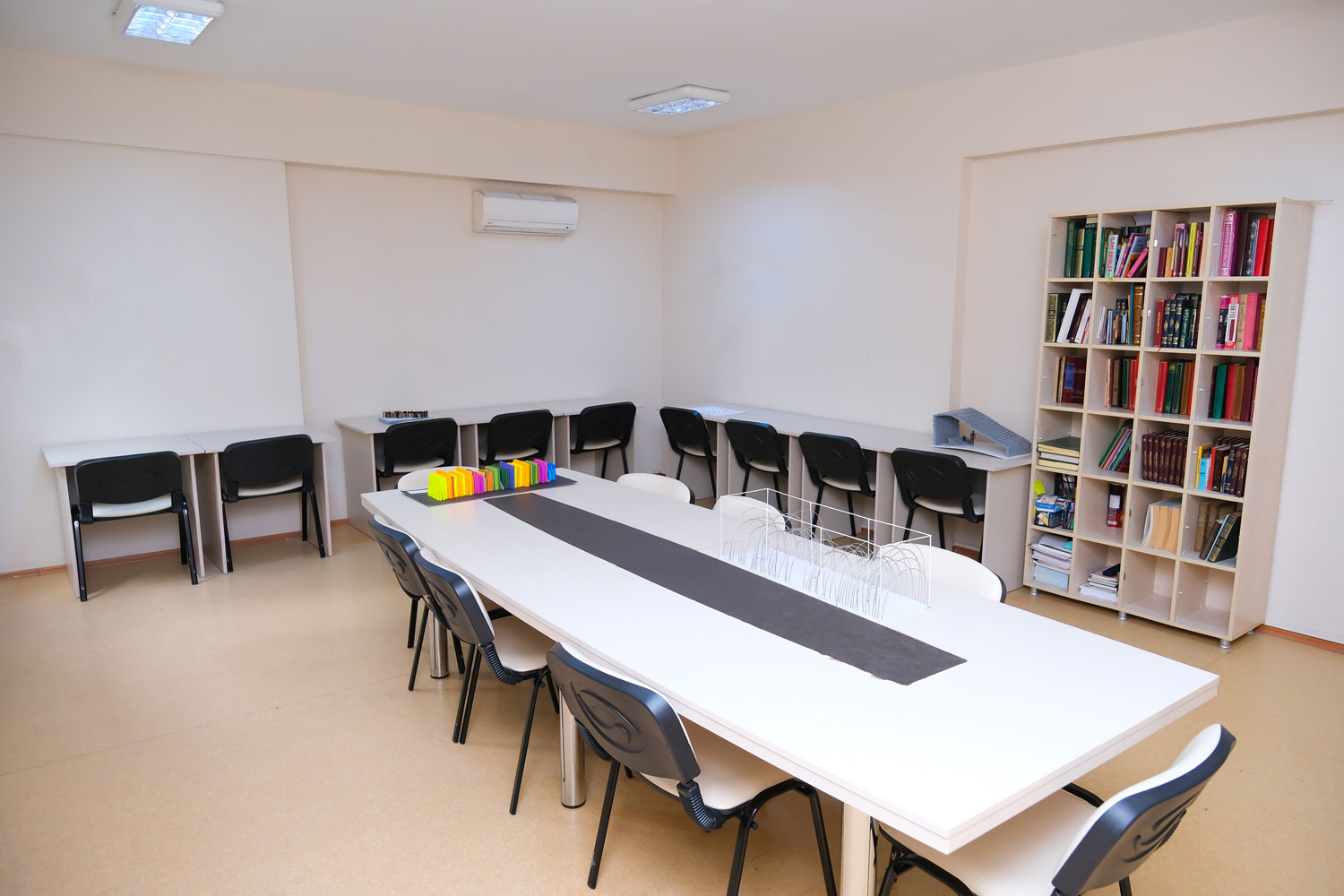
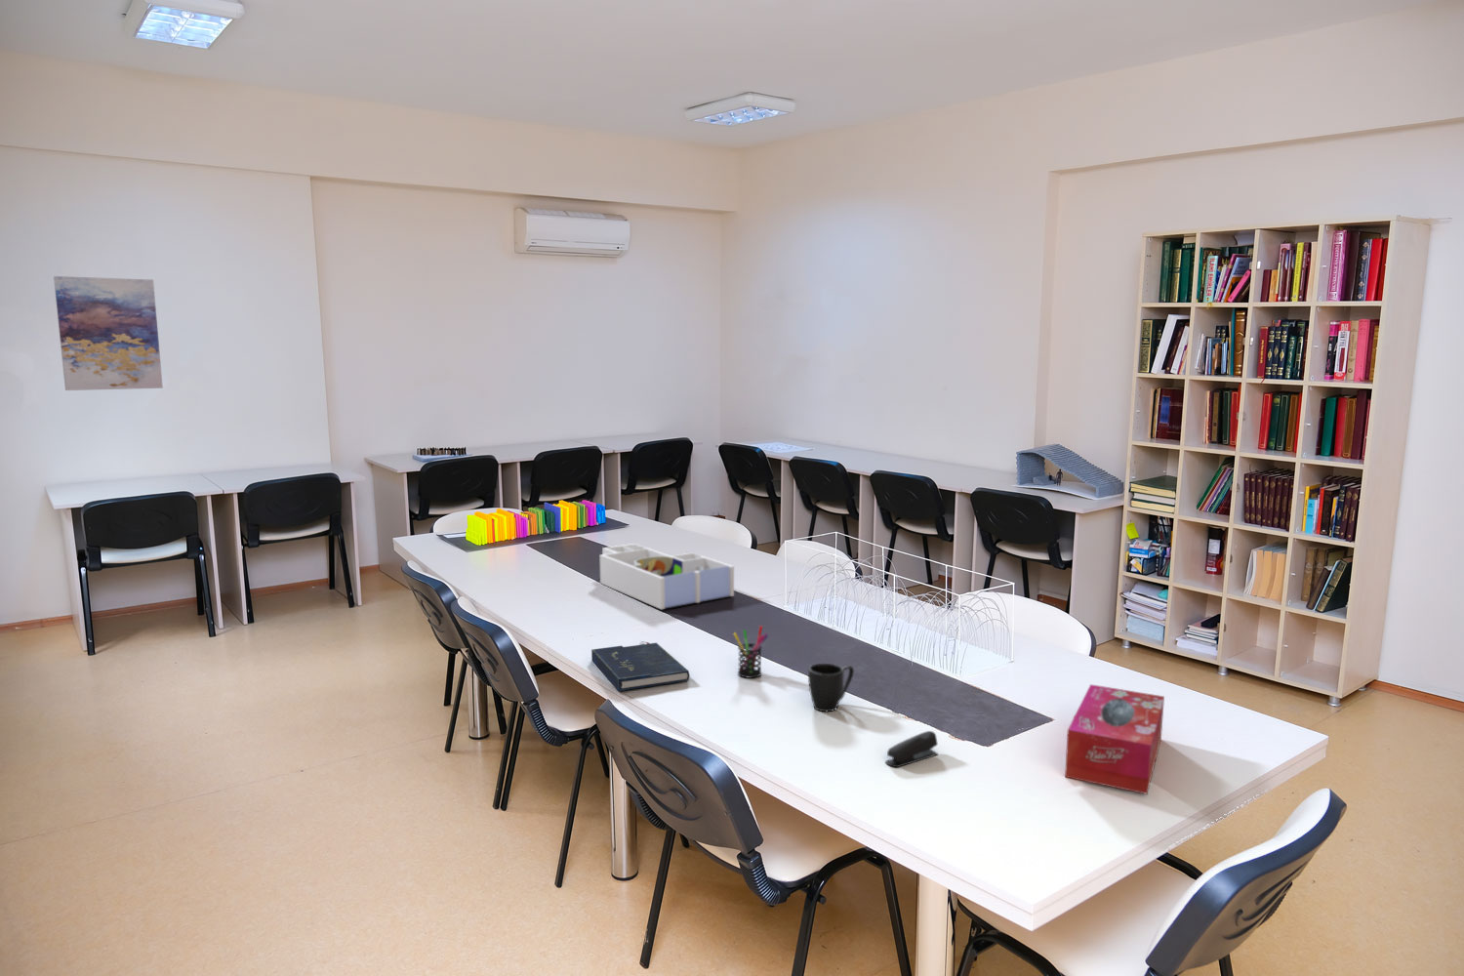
+ book (634, 659)
+ mug (831, 686)
+ desk organizer (658, 572)
+ tissue box (1117, 735)
+ stapler (912, 747)
+ wall art (109, 333)
+ pen holder (749, 650)
